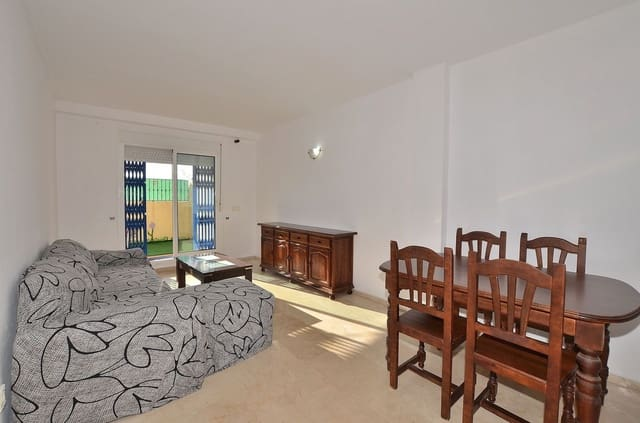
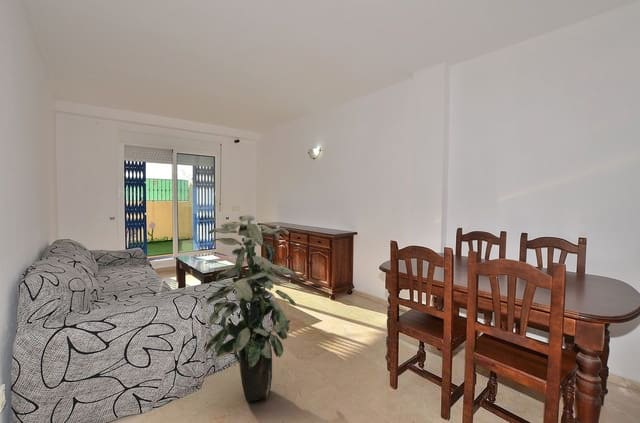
+ indoor plant (250, 304)
